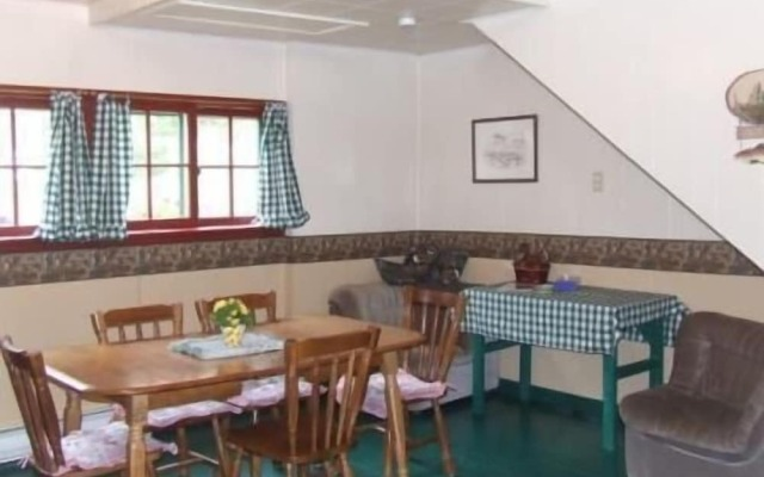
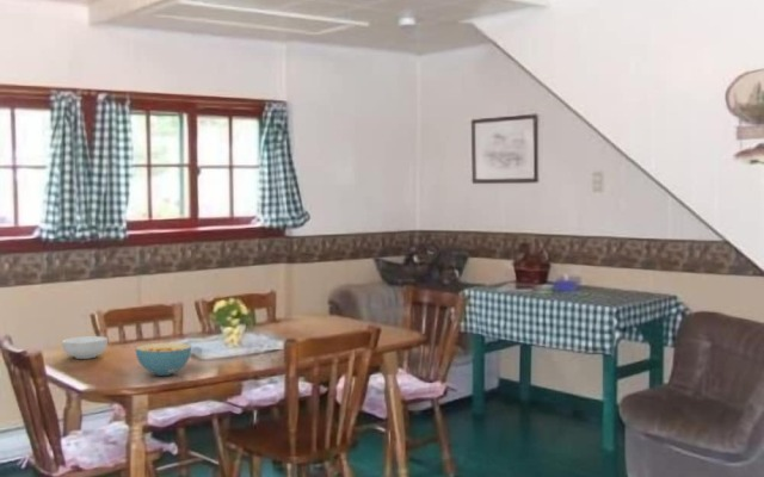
+ cereal bowl (164, 360)
+ cereal bowl (85, 347)
